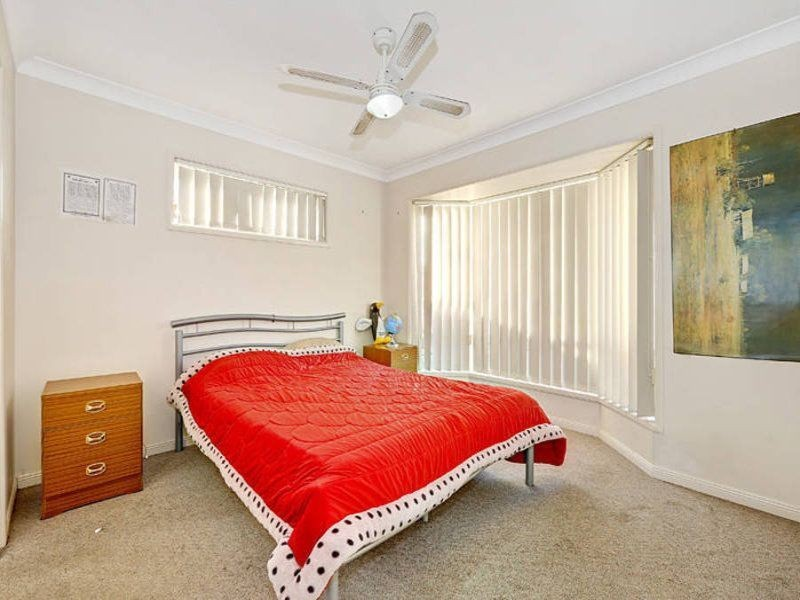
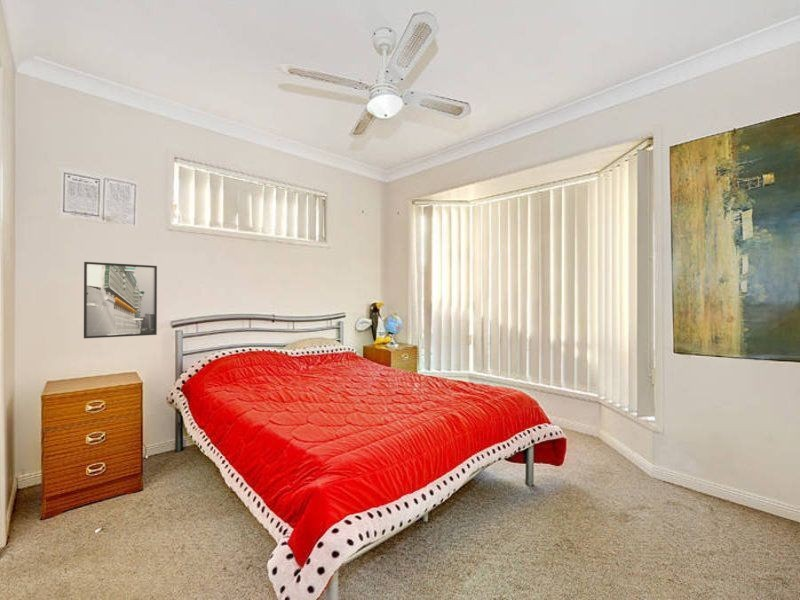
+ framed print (122, 300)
